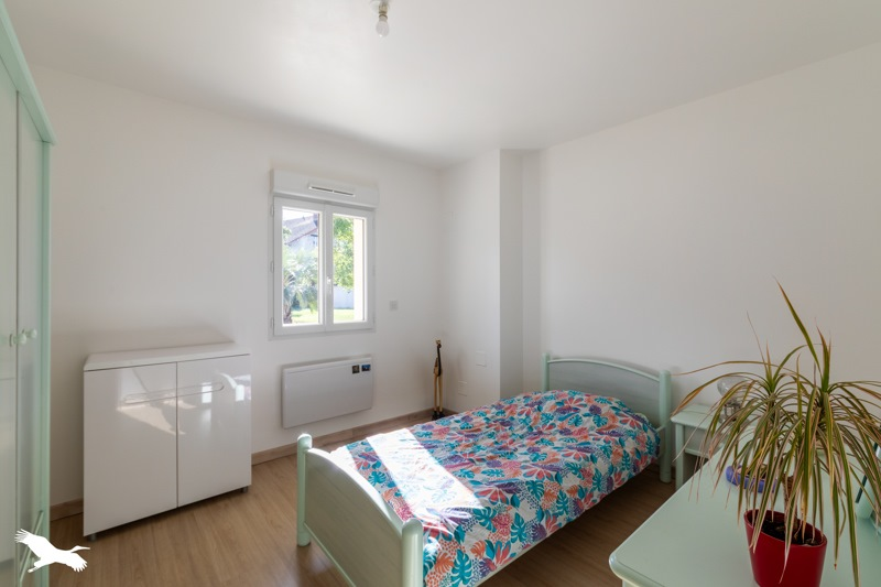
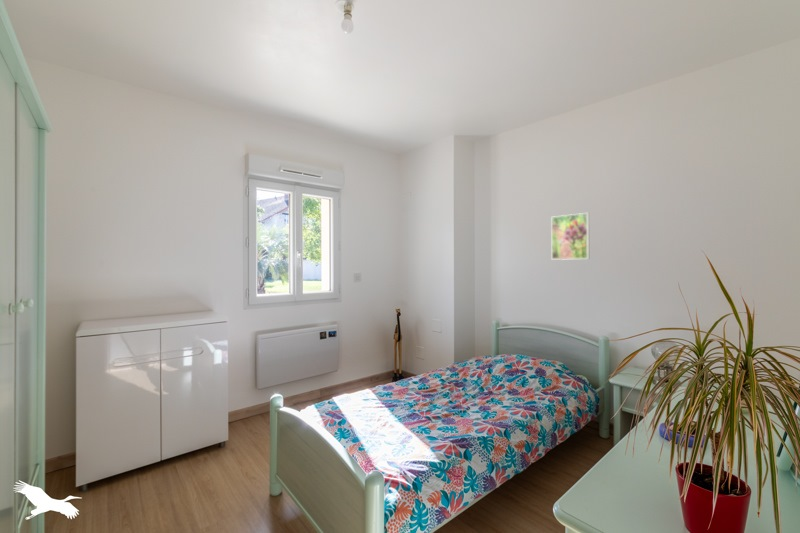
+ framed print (569, 237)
